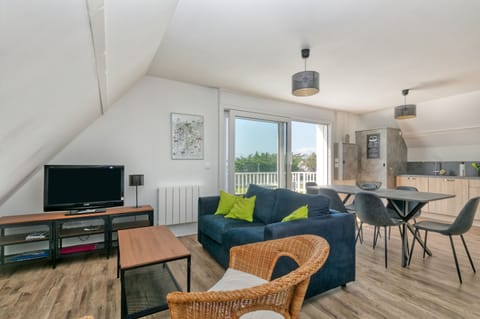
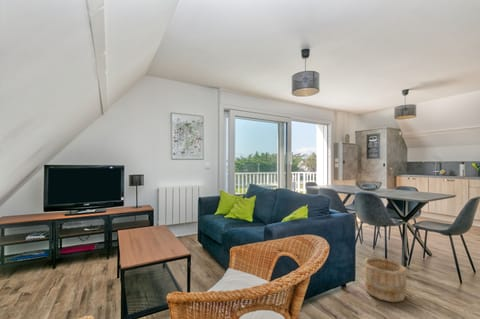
+ wooden bucket (384, 278)
